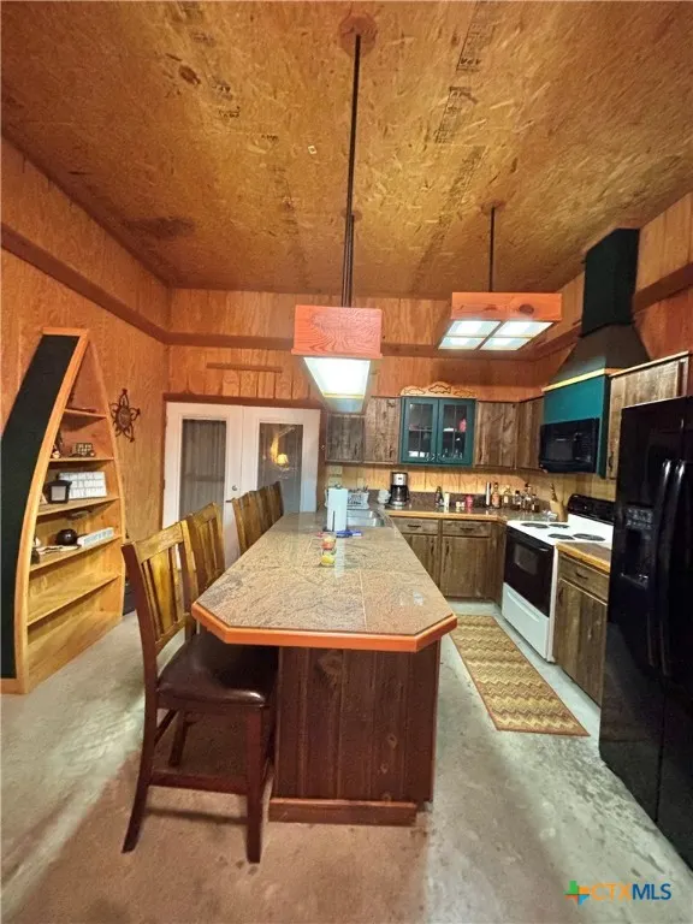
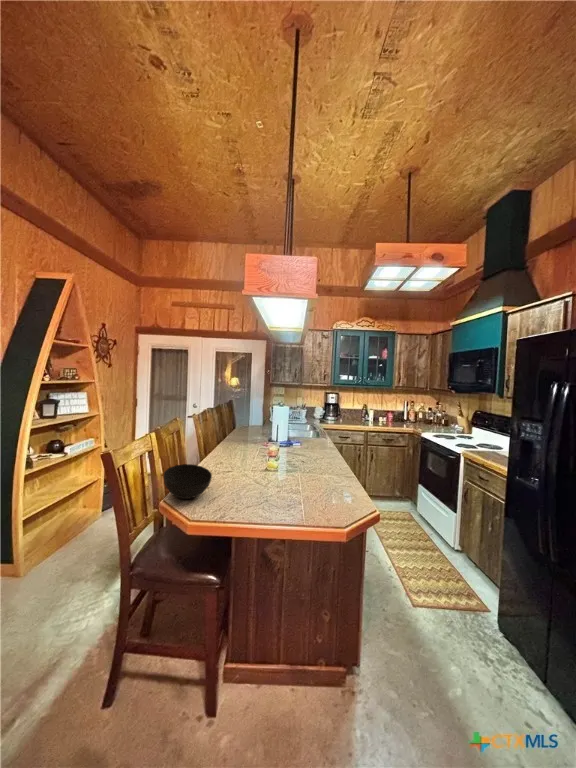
+ bowl (188, 483)
